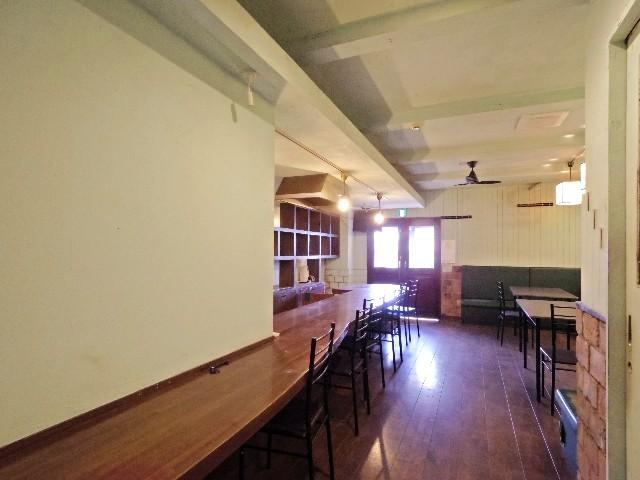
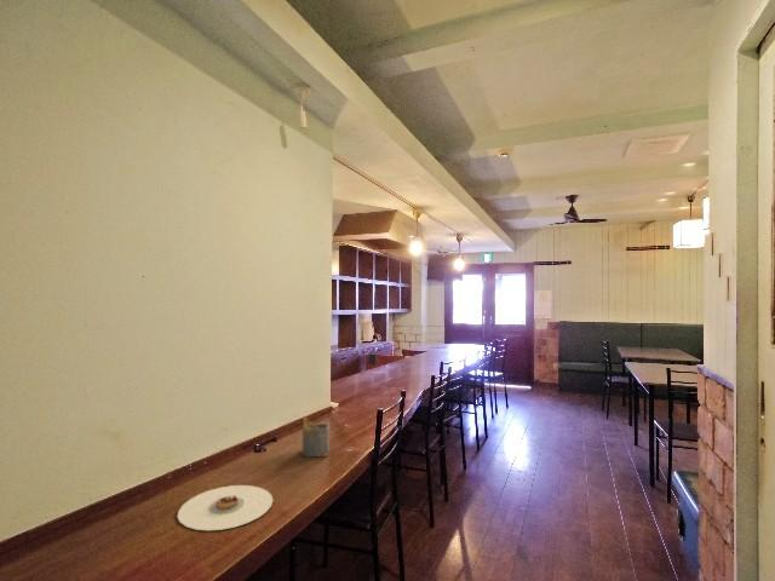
+ napkin holder (315, 435)
+ plate (226, 501)
